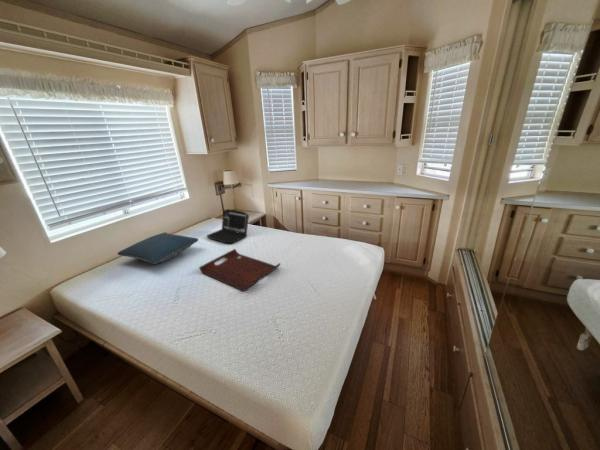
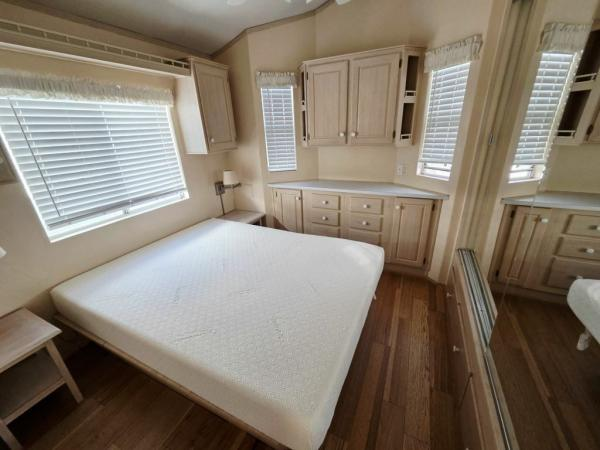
- serving tray (240, 267)
- pillow (160, 246)
- laptop (226, 225)
